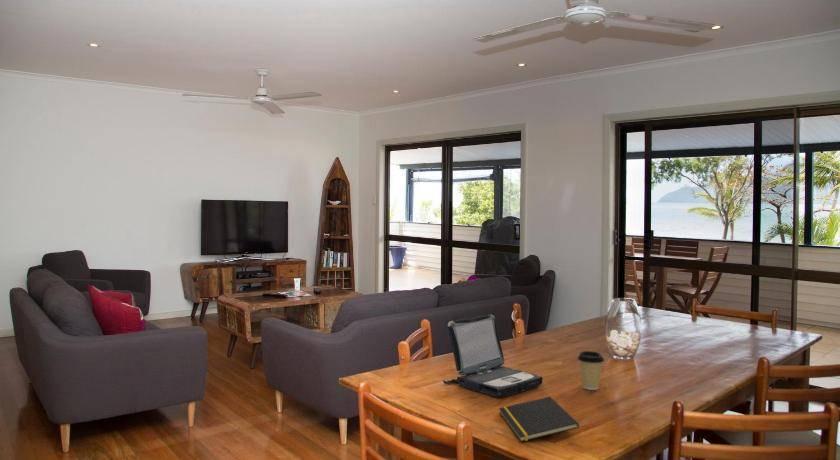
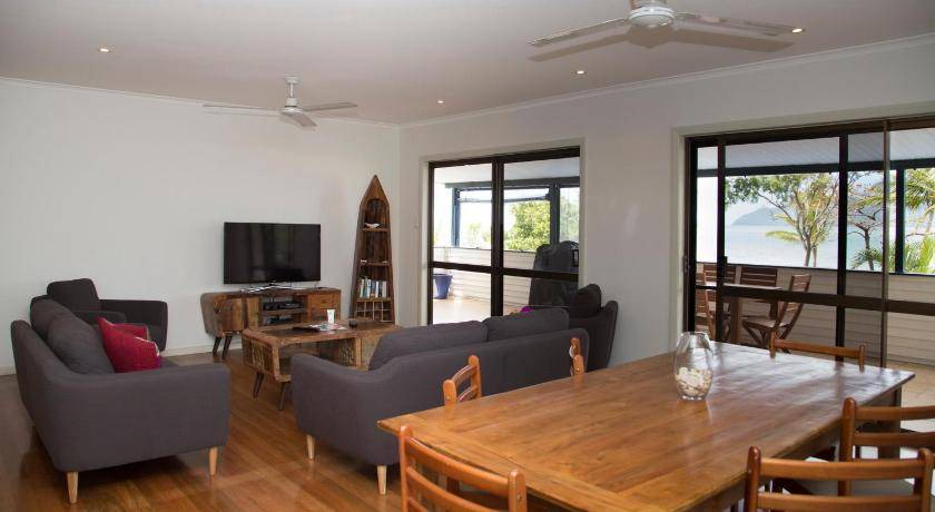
- coffee cup (590, 370)
- notepad (536, 417)
- laptop (492, 352)
